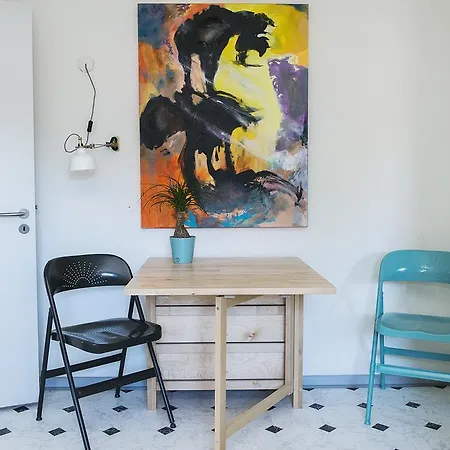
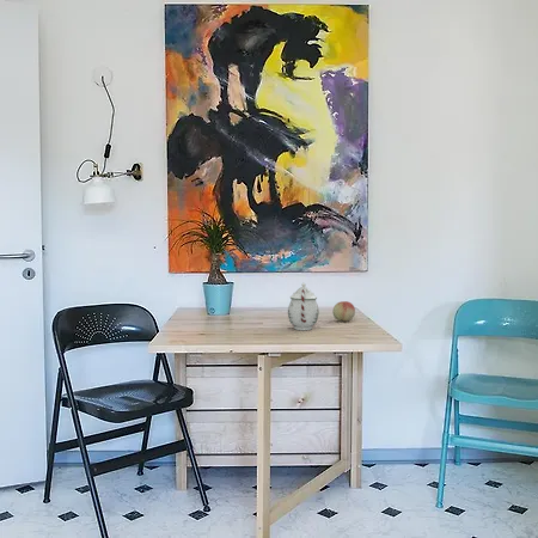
+ fruit (343, 311)
+ teapot (302, 305)
